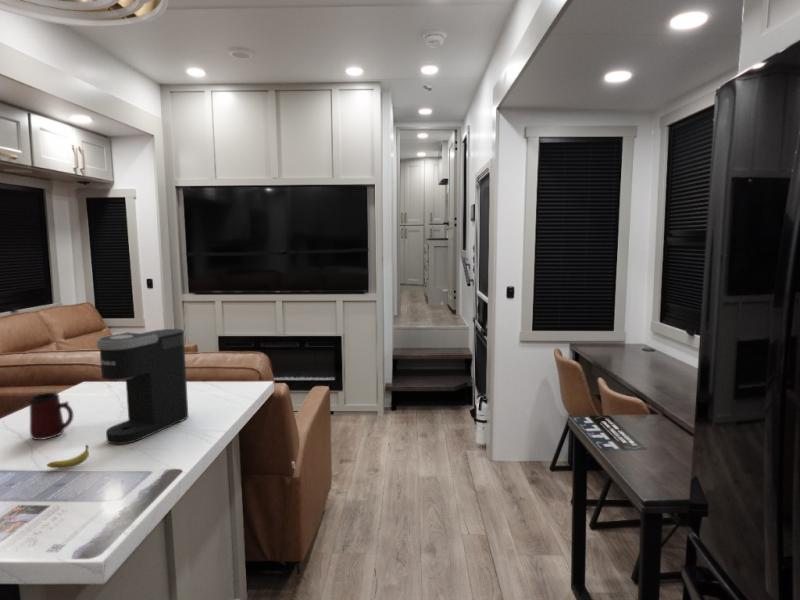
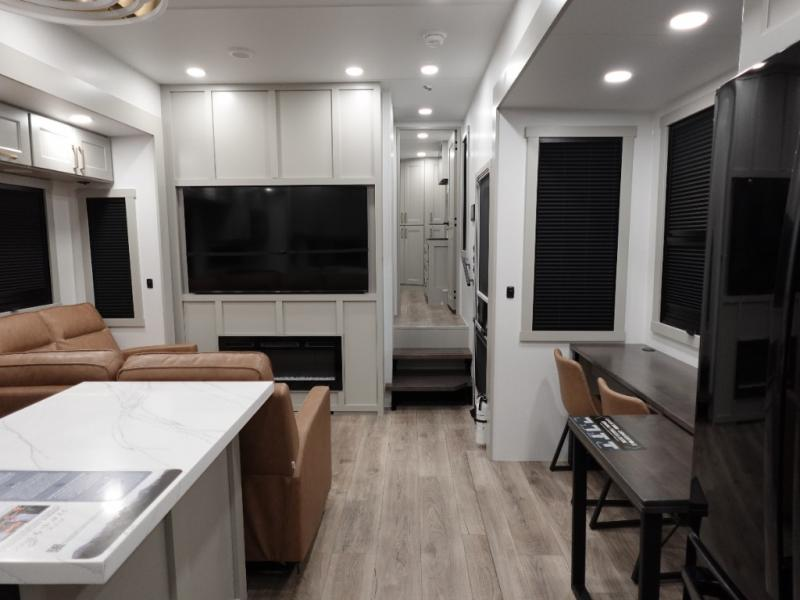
- coffee maker (146, 380)
- mug (51, 415)
- fruit (69, 459)
